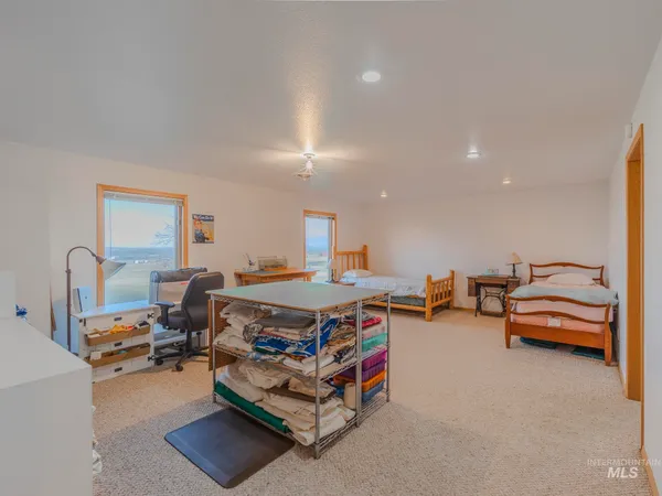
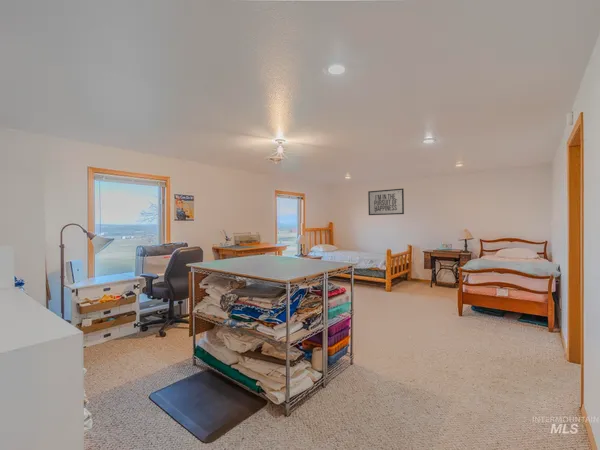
+ mirror (385, 202)
